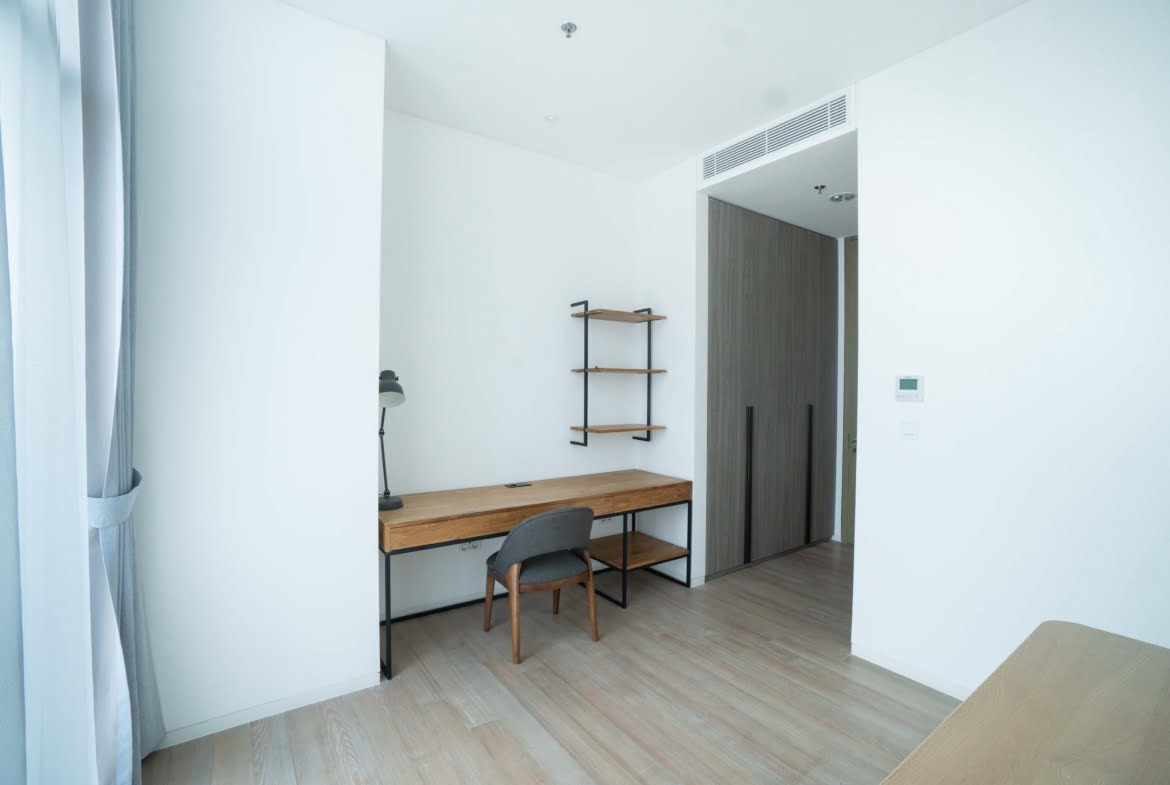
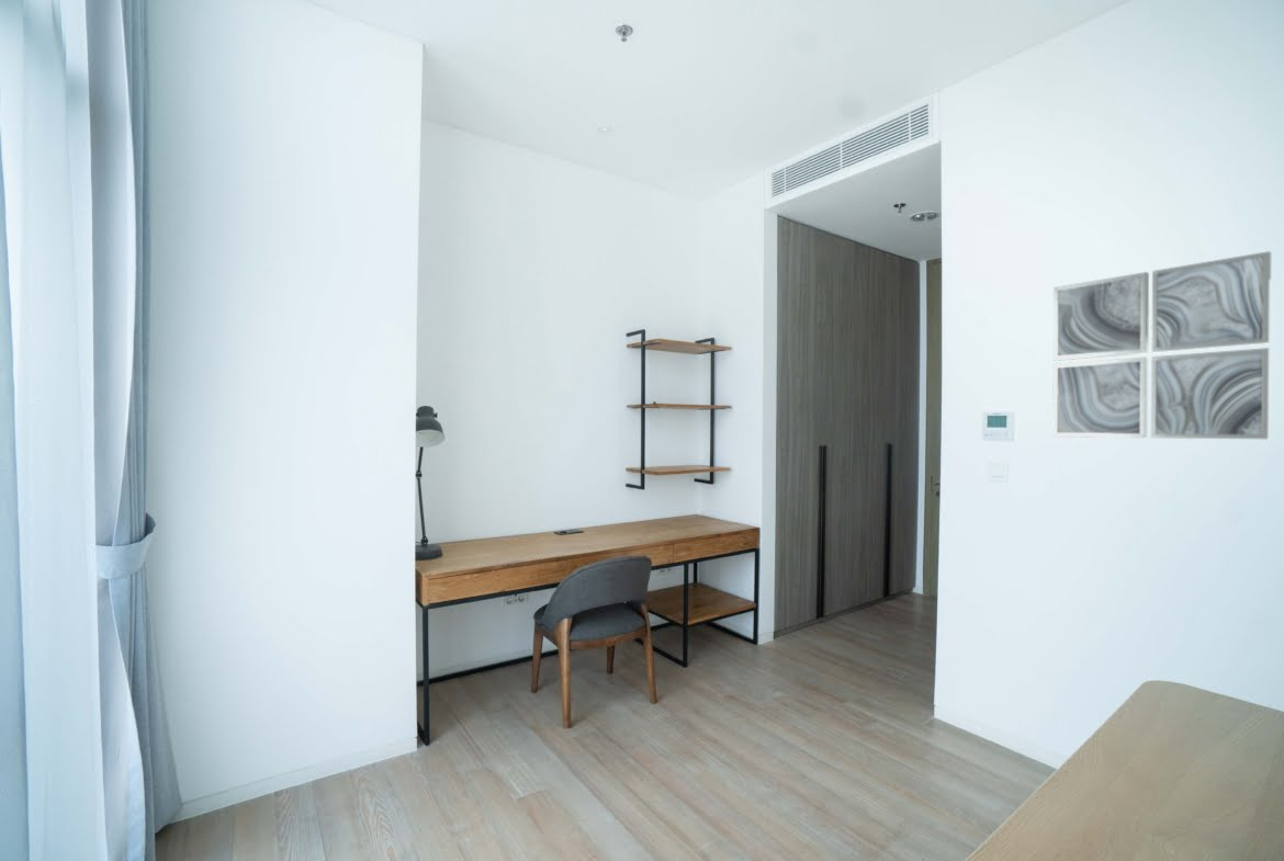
+ wall art (1151, 356)
